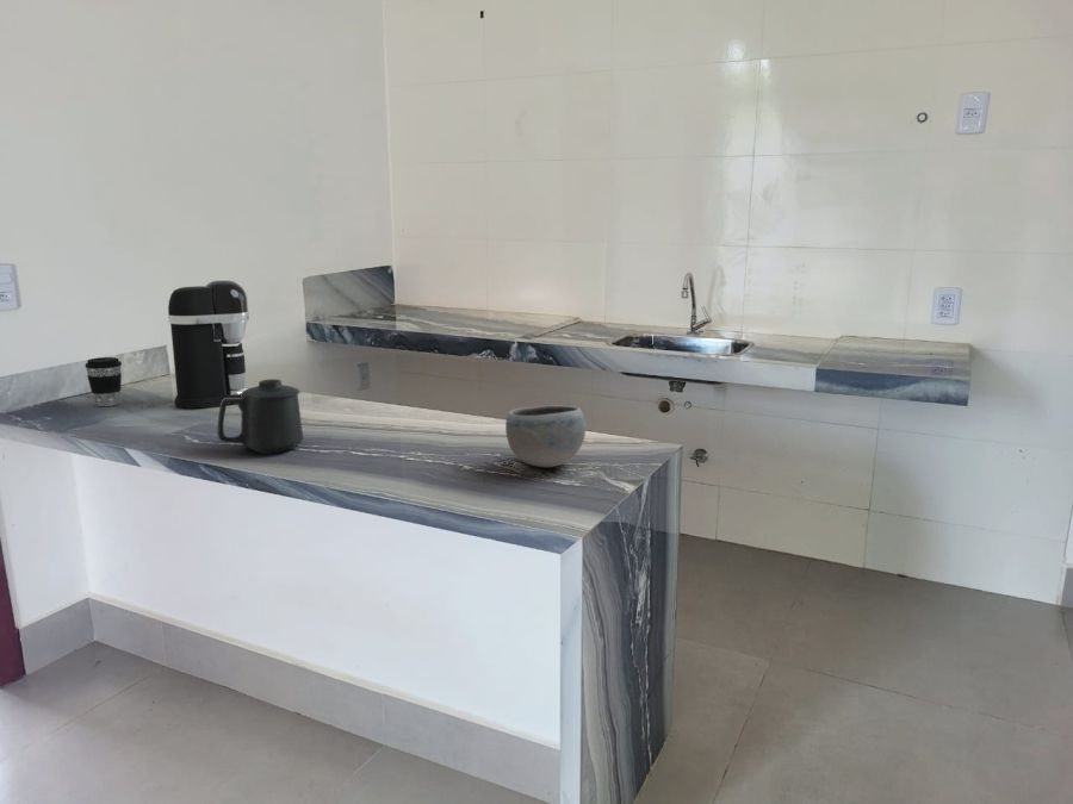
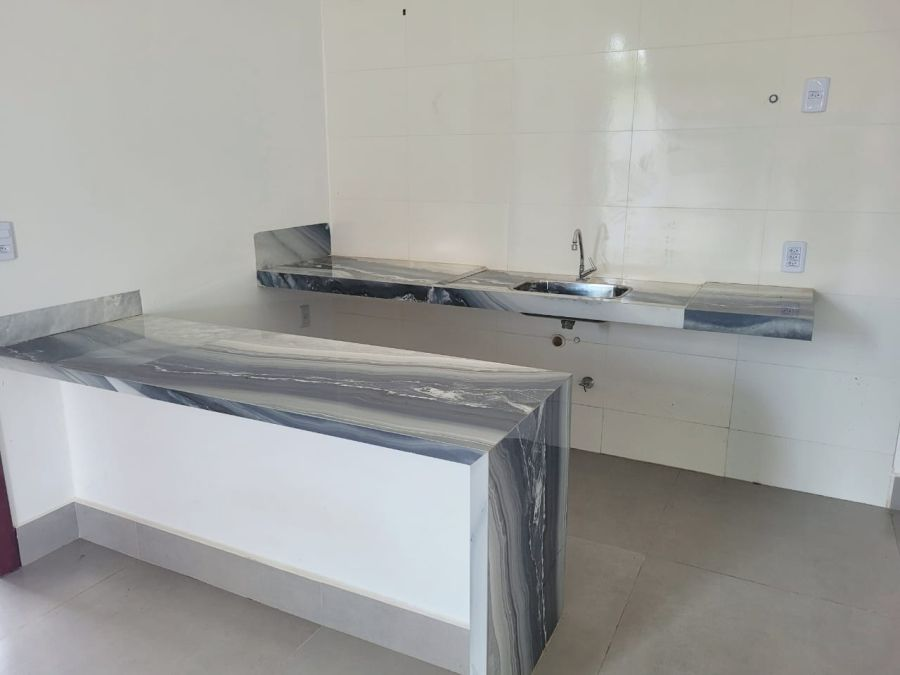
- coffee cup (105, 381)
- mug (263, 416)
- bowl (545, 436)
- coffee maker (211, 341)
